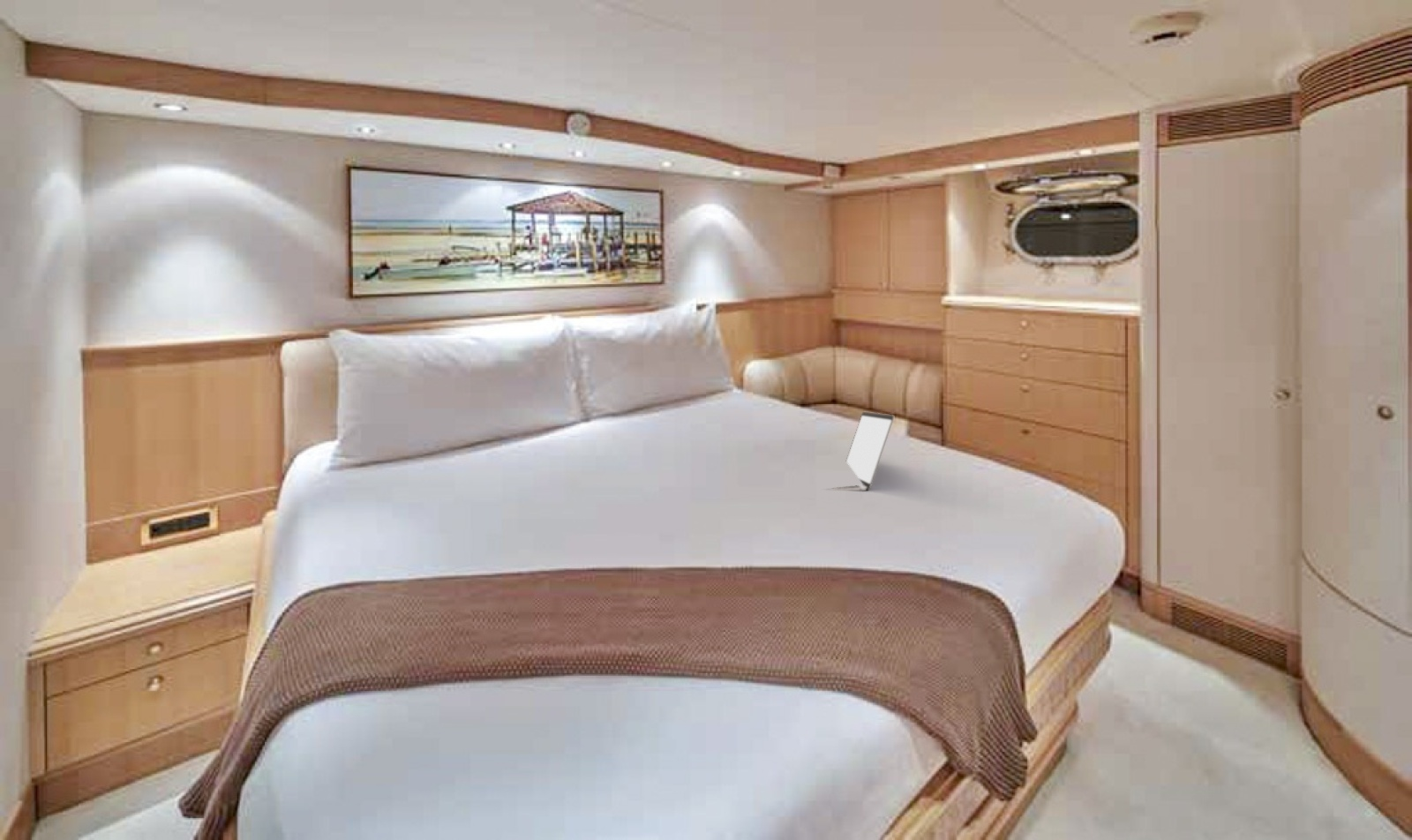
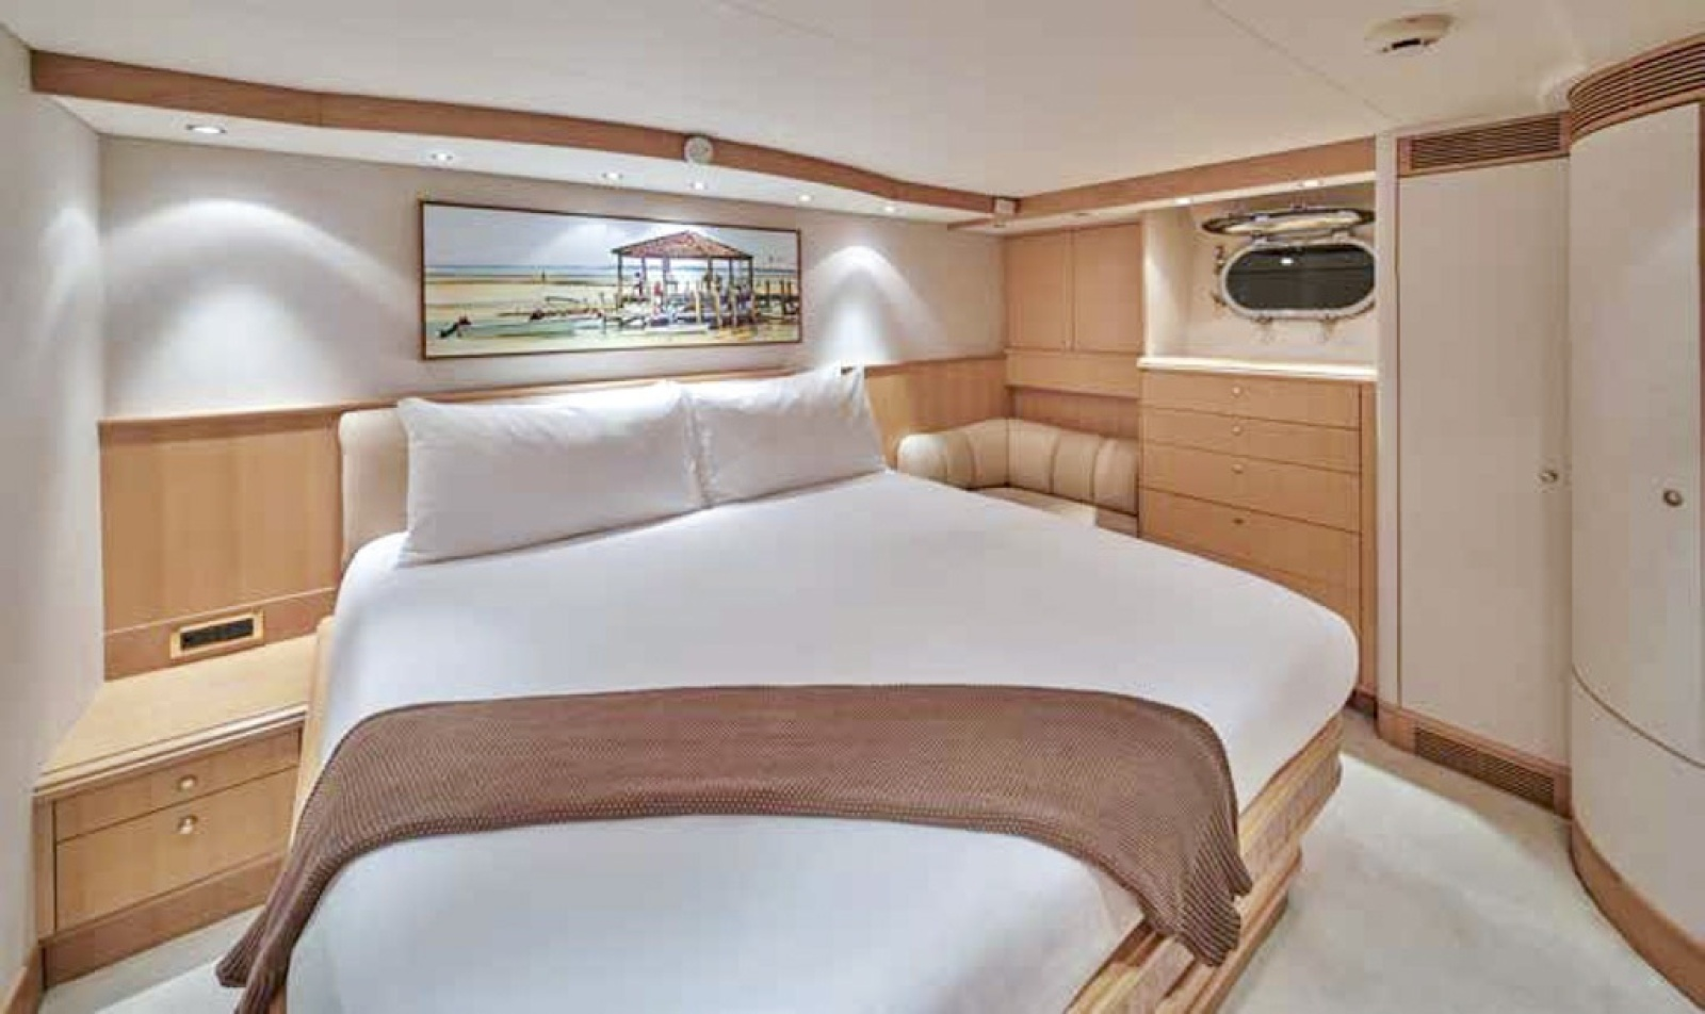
- laptop (847, 456)
